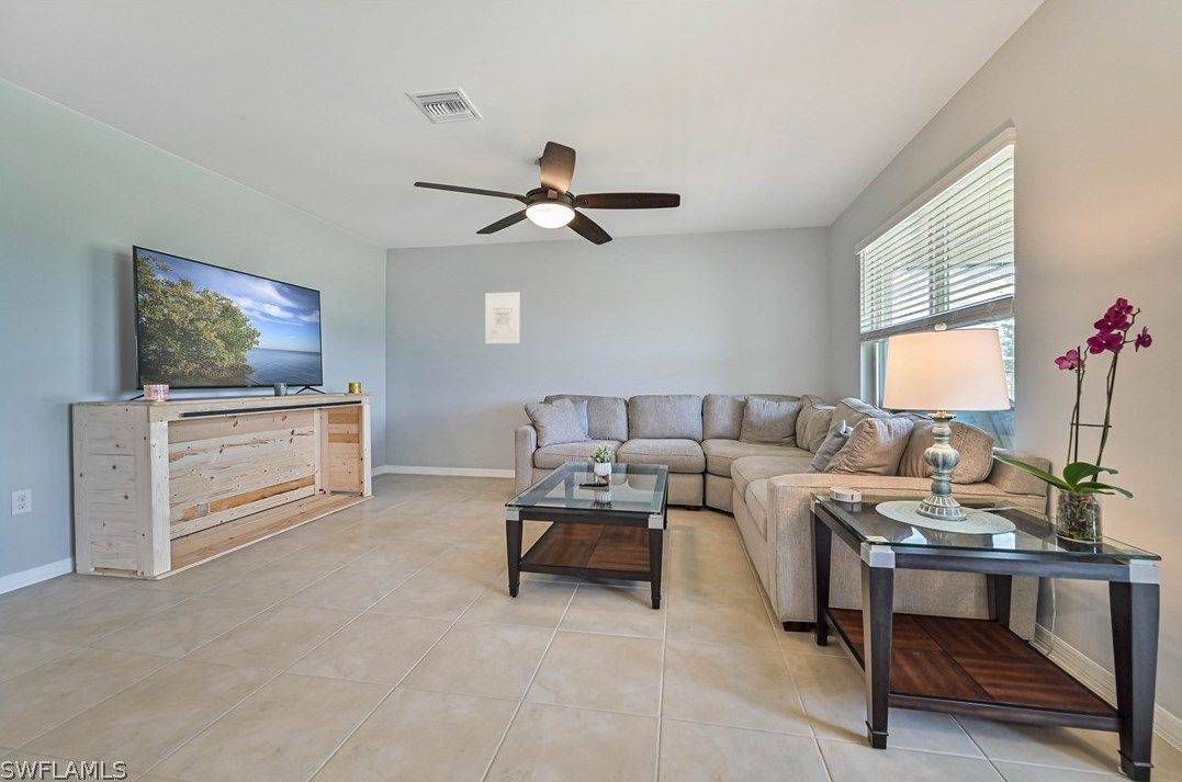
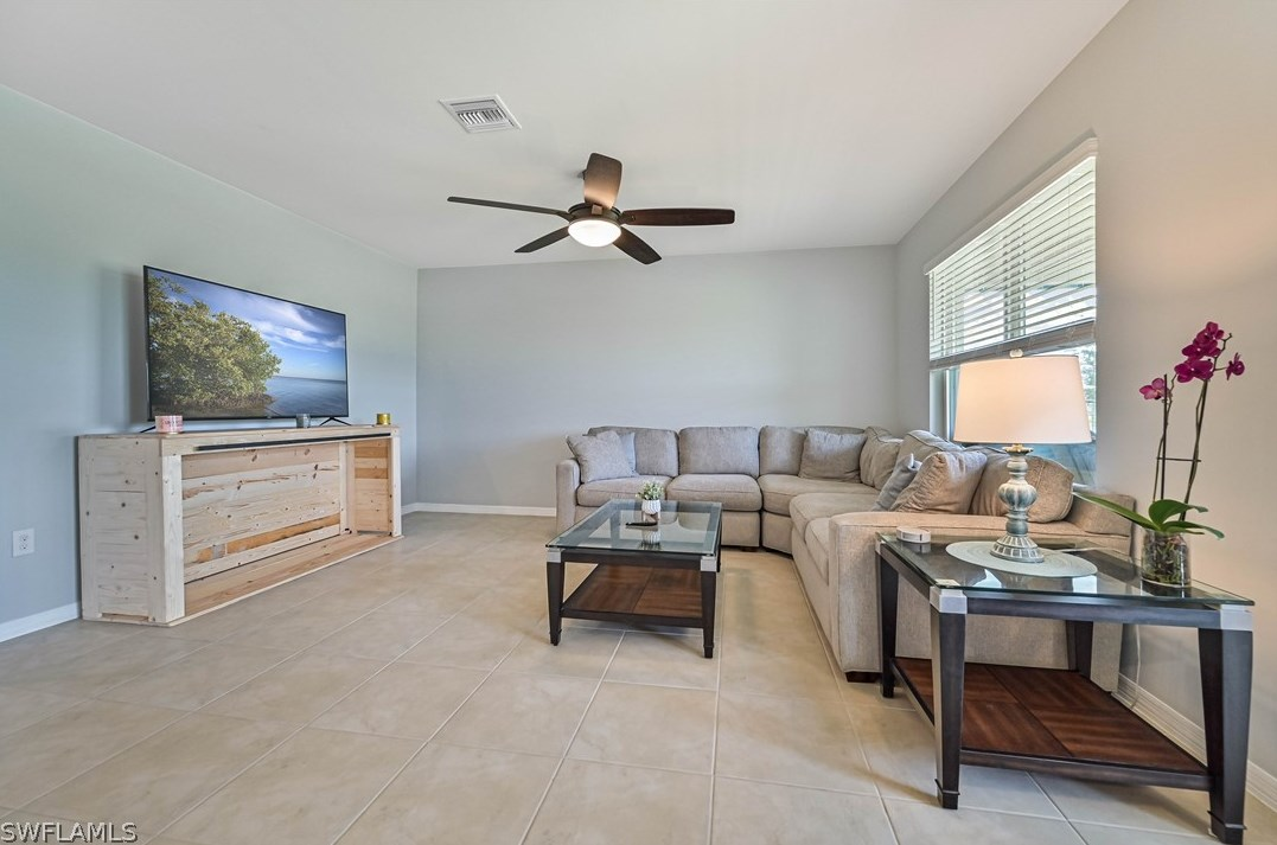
- wall art (502, 318)
